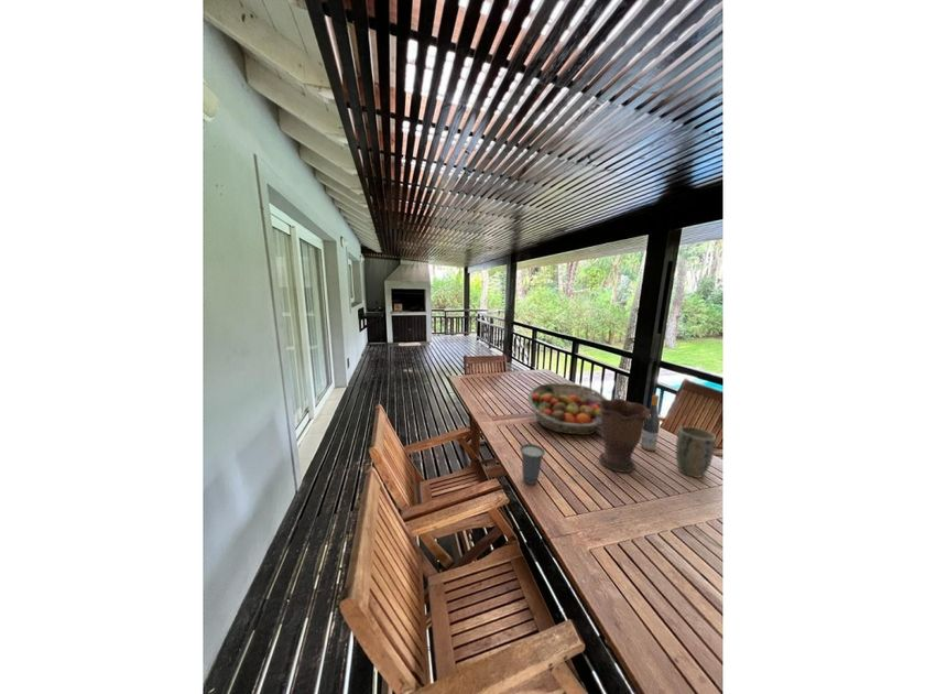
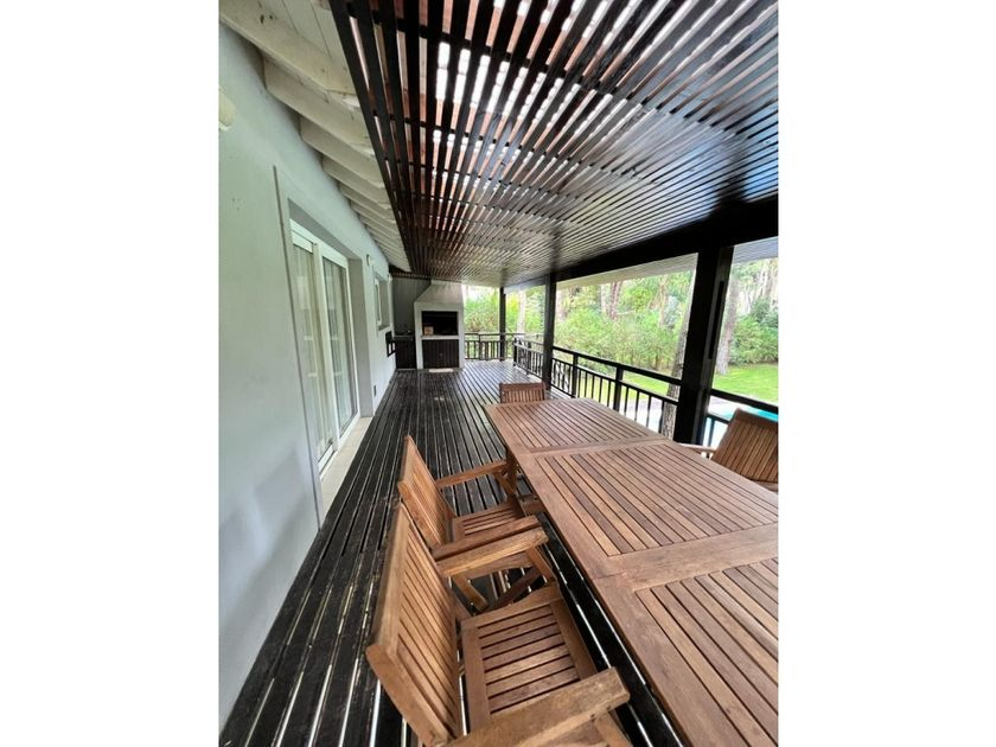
- plant pot (693, 452)
- cup (531, 465)
- wine bottle (651, 422)
- vase (619, 435)
- fruit basket (567, 408)
